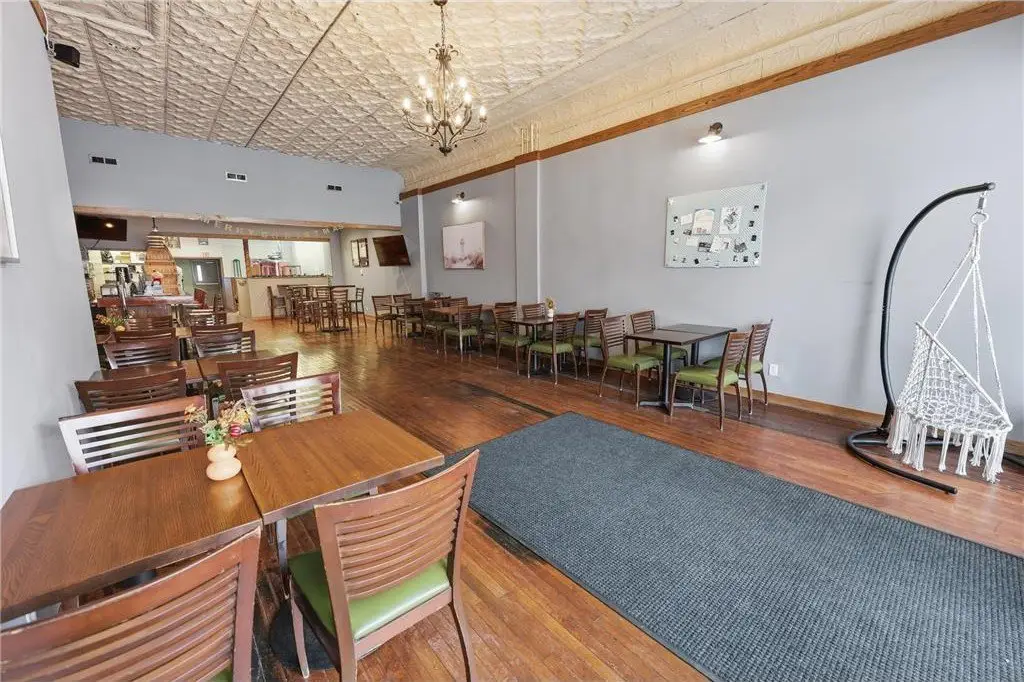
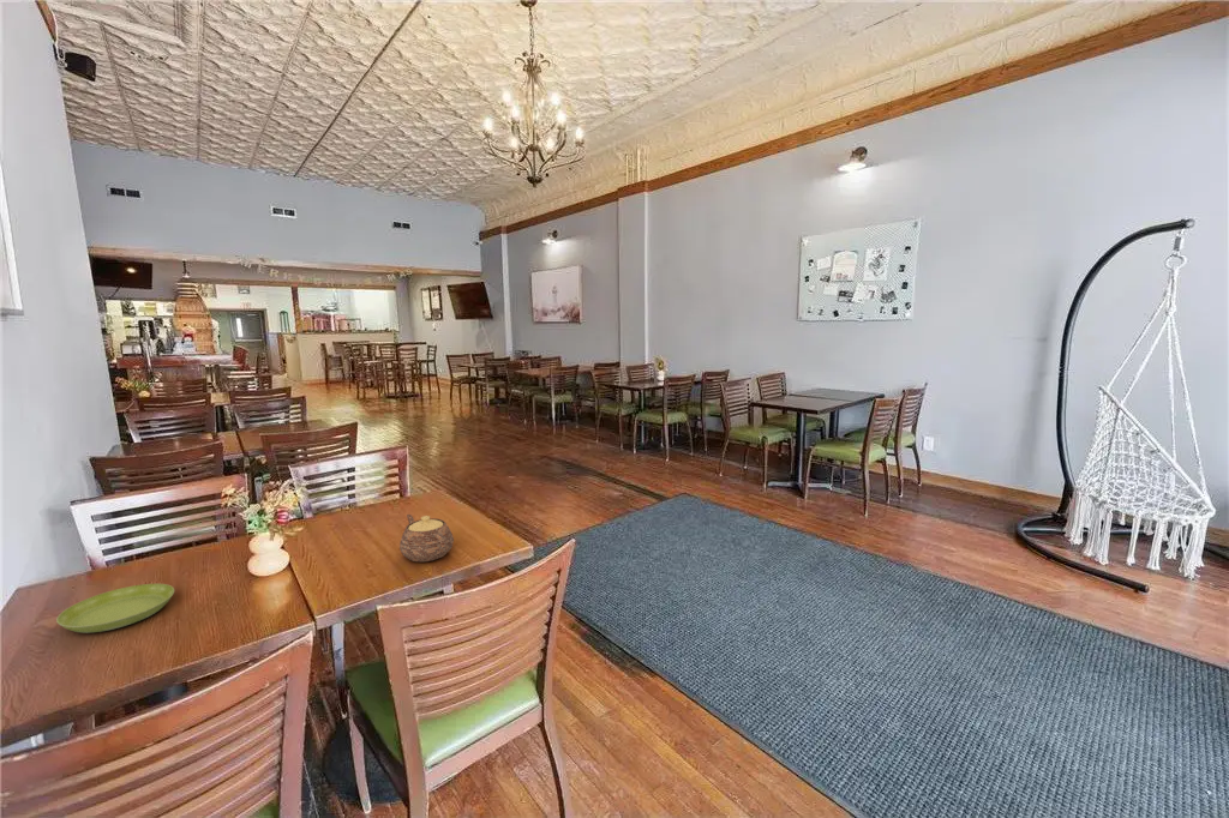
+ saucer (119, 608)
+ teapot (425, 535)
